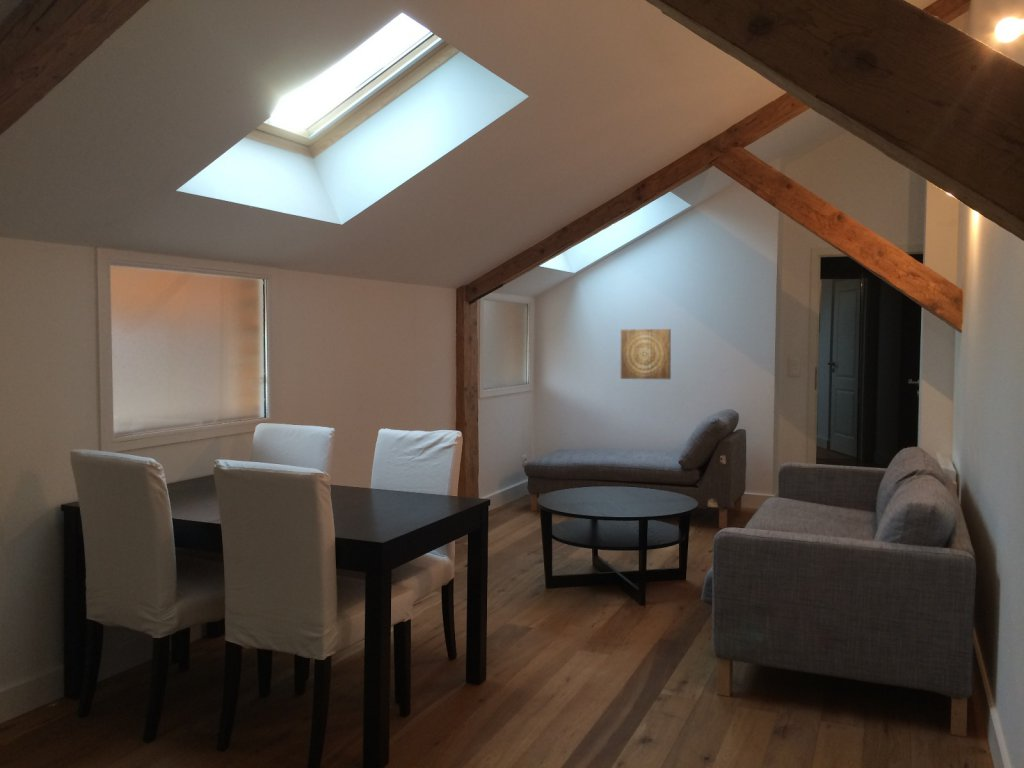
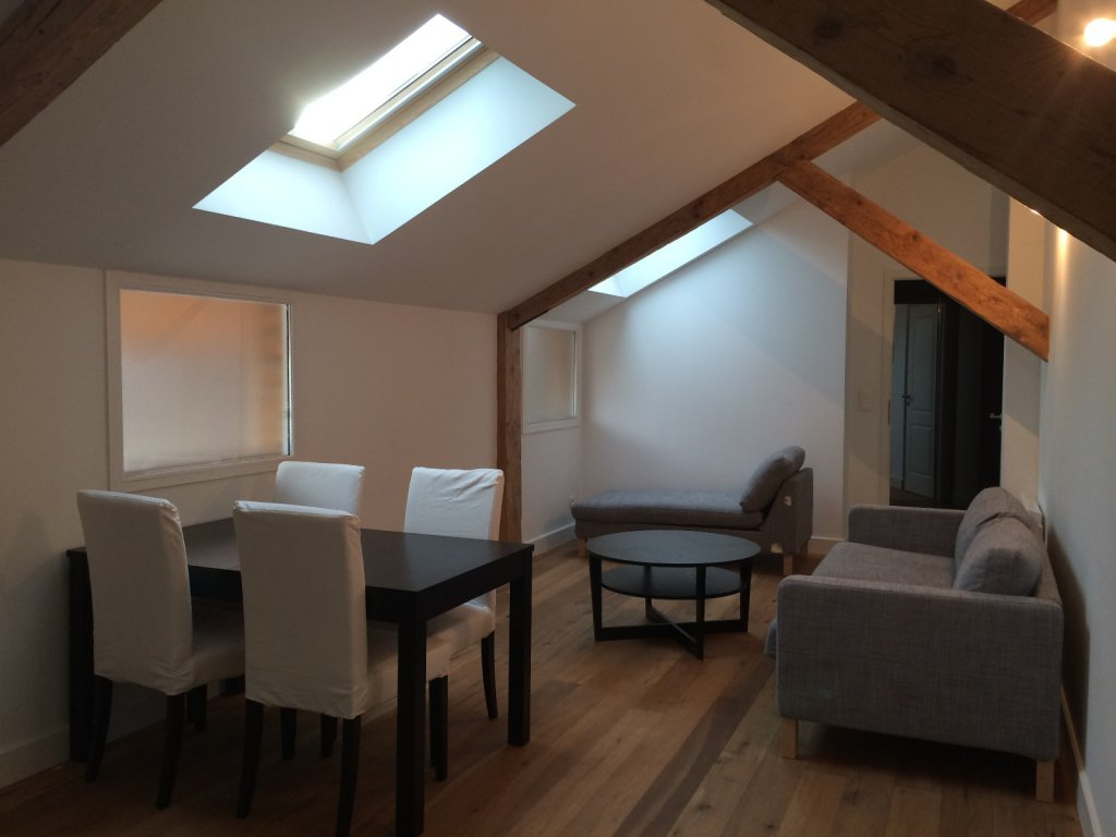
- wall art (645, 354)
